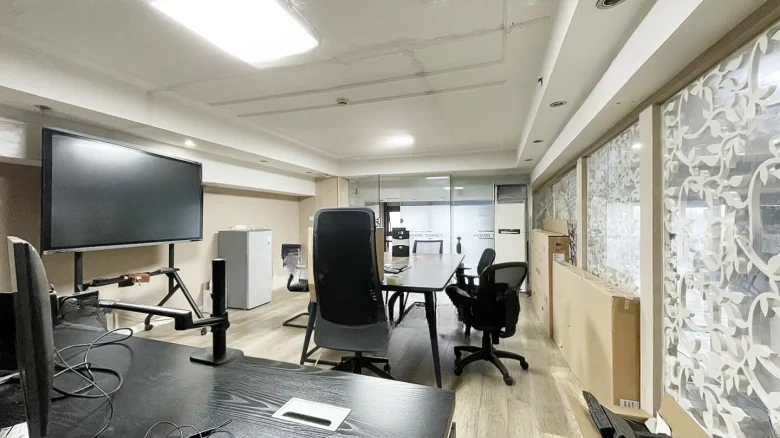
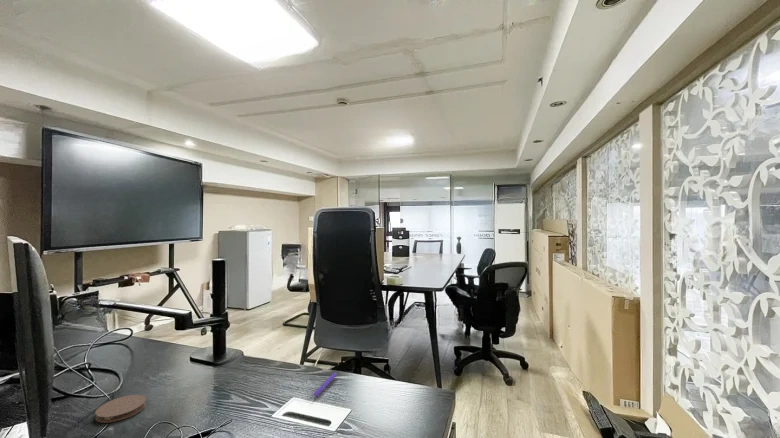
+ pen (324, 384)
+ coaster (121, 407)
